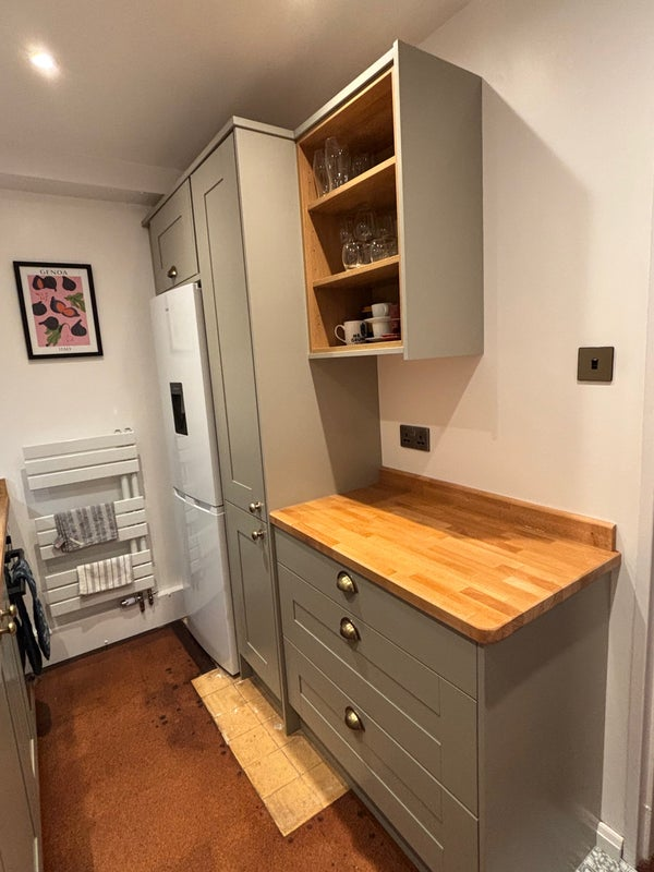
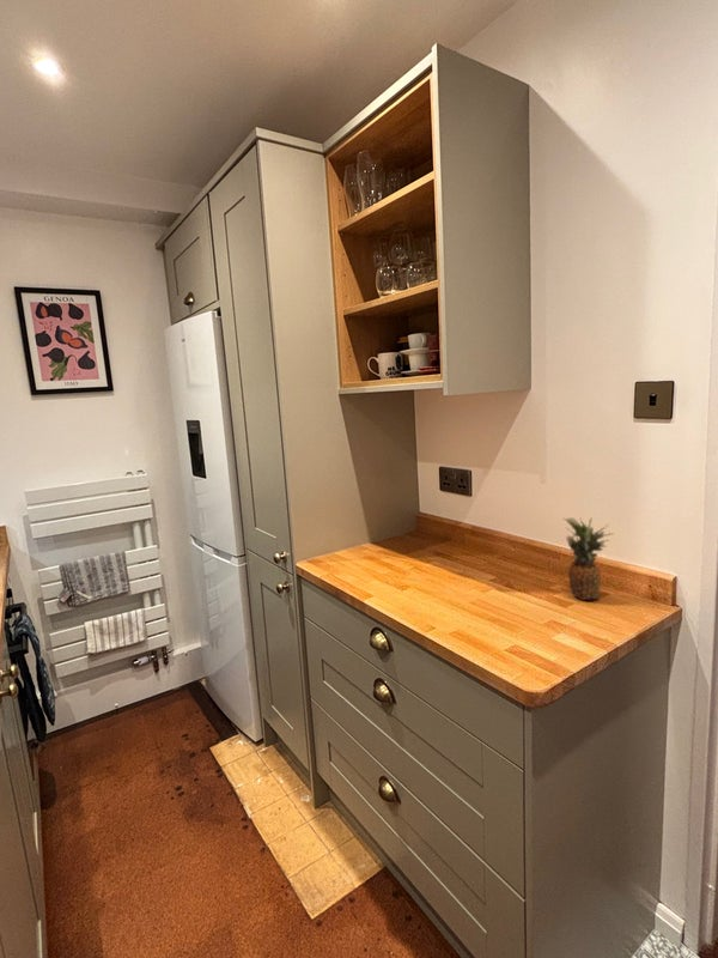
+ fruit (586, 557)
